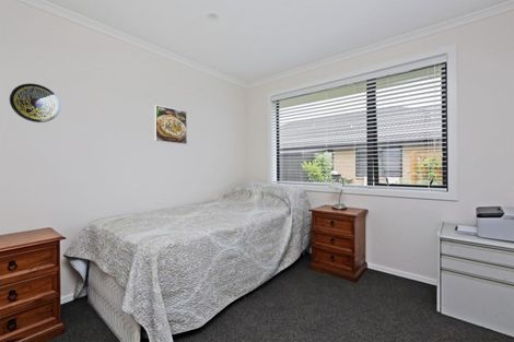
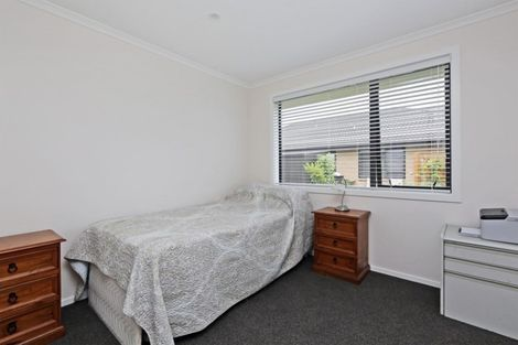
- wall clock (36, 103)
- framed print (171, 126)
